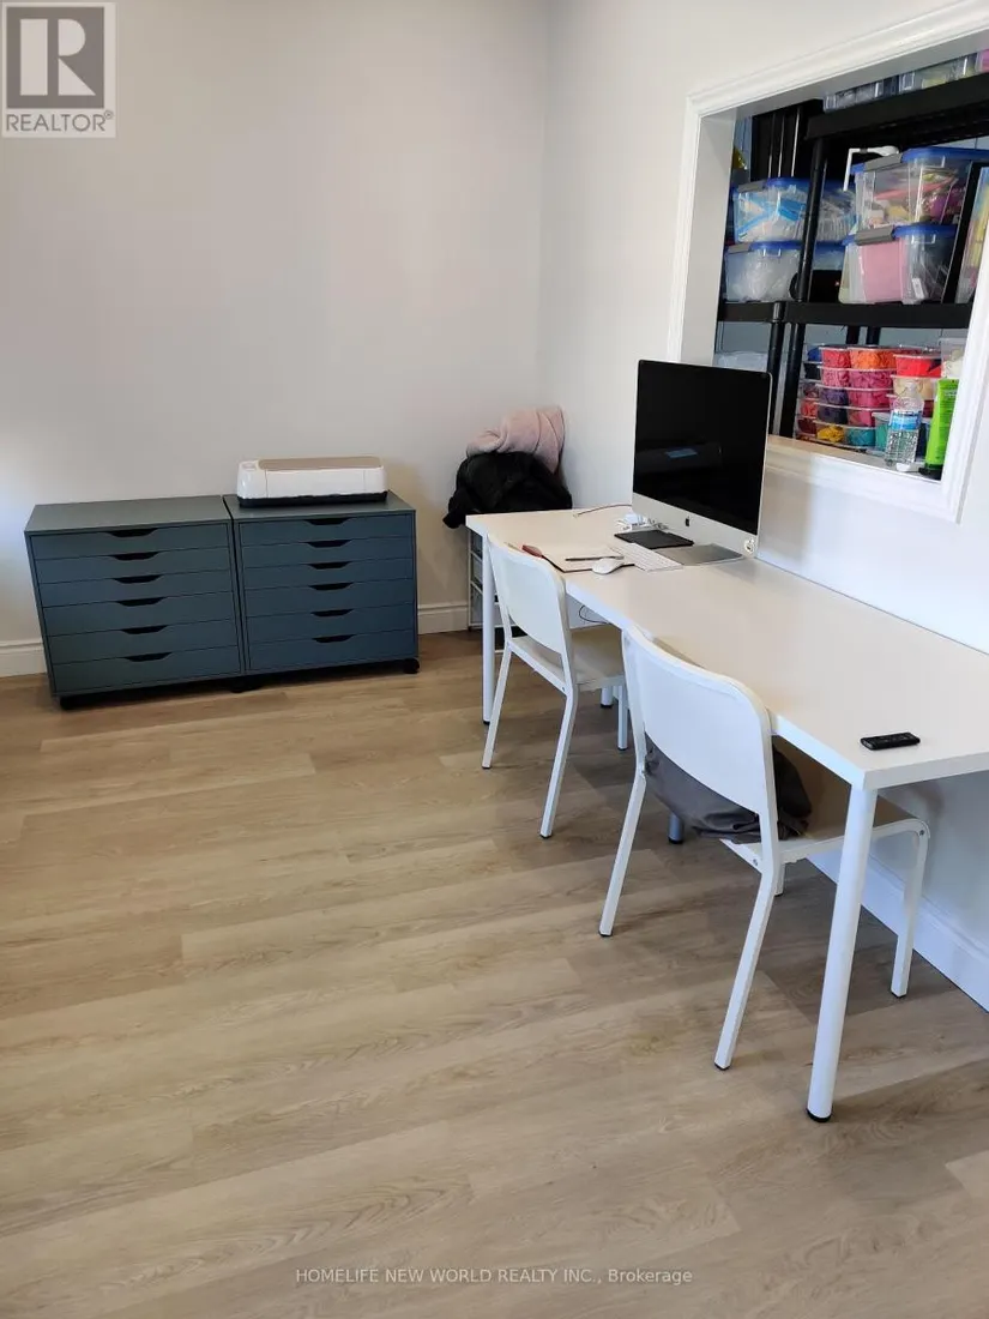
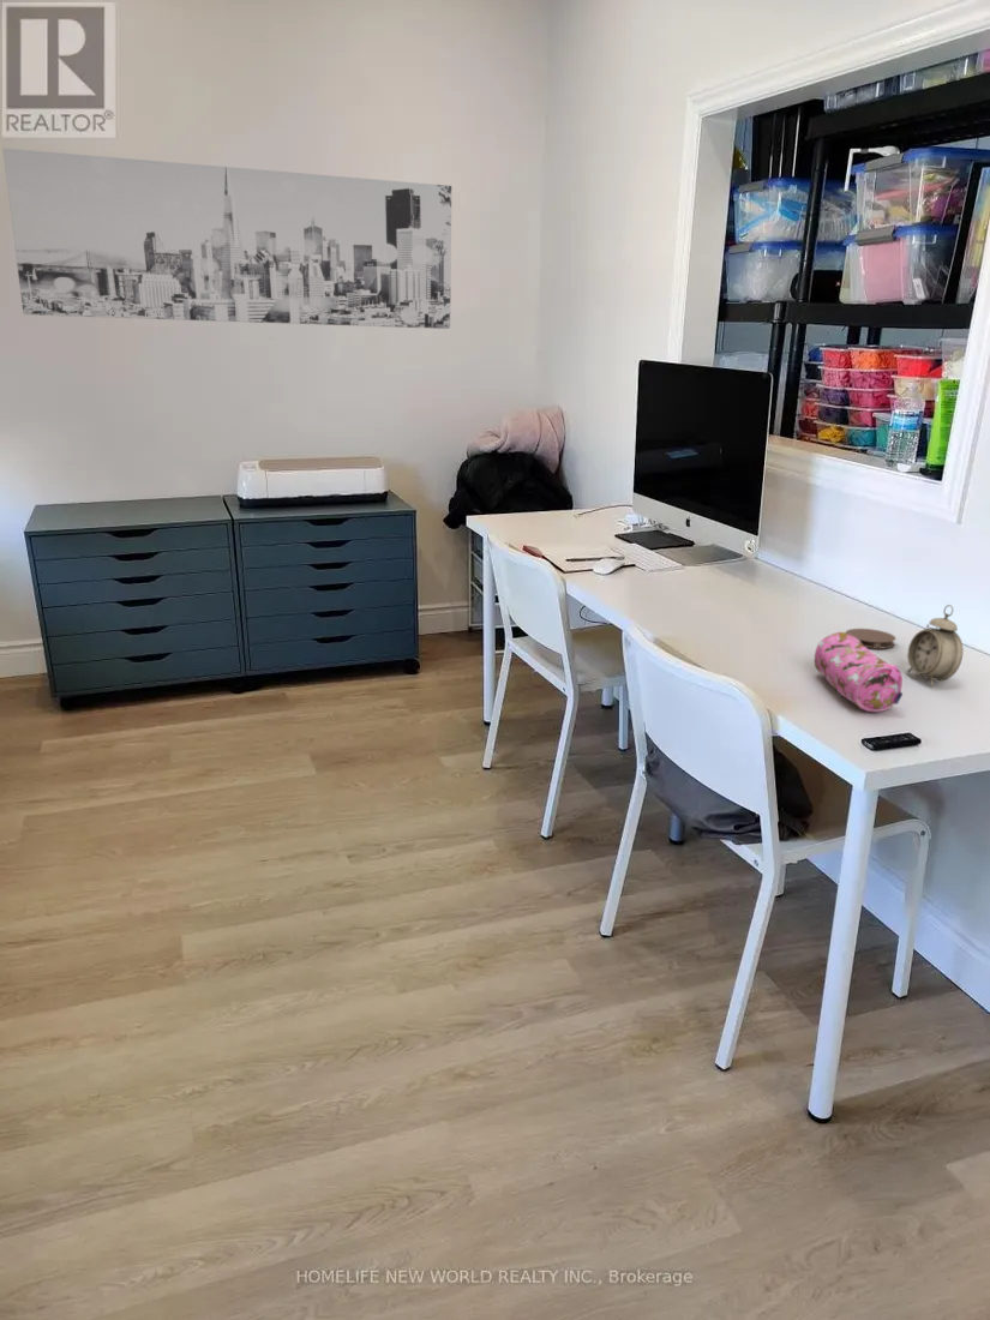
+ alarm clock (936, 642)
+ pencil case (856, 670)
+ coaster (870, 637)
+ wall art (247, 247)
